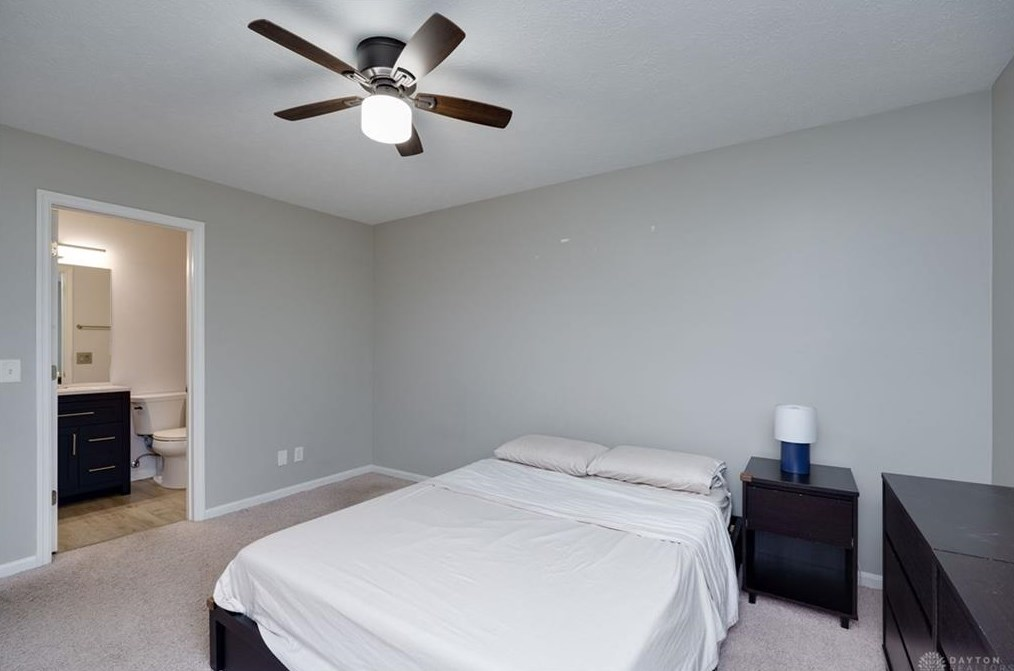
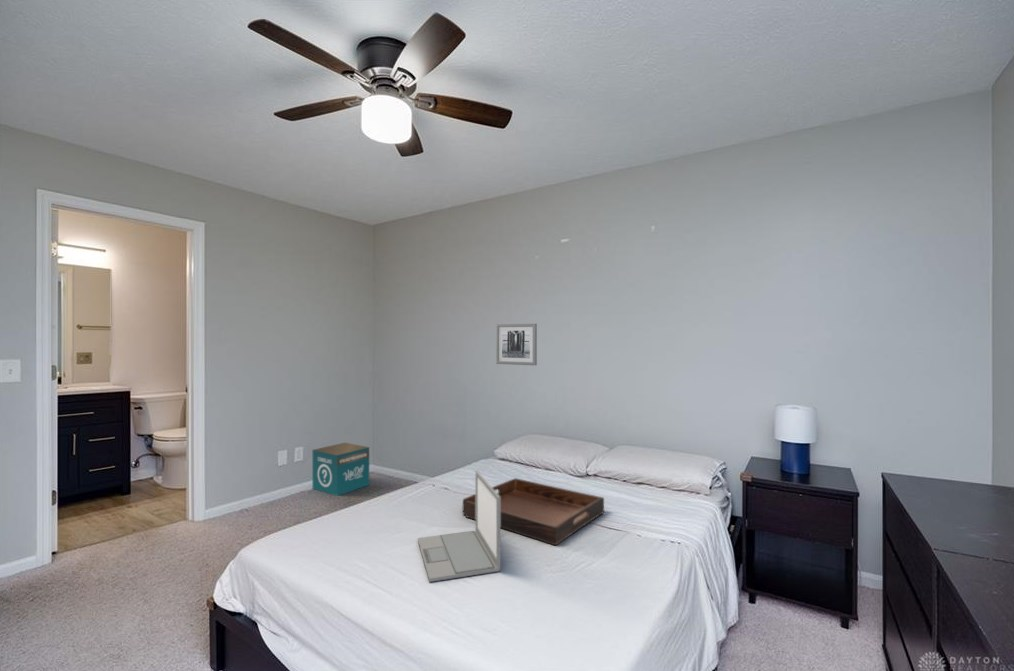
+ wall art (515, 344)
+ product box (341, 467)
+ laptop (456, 533)
+ serving tray (532, 506)
